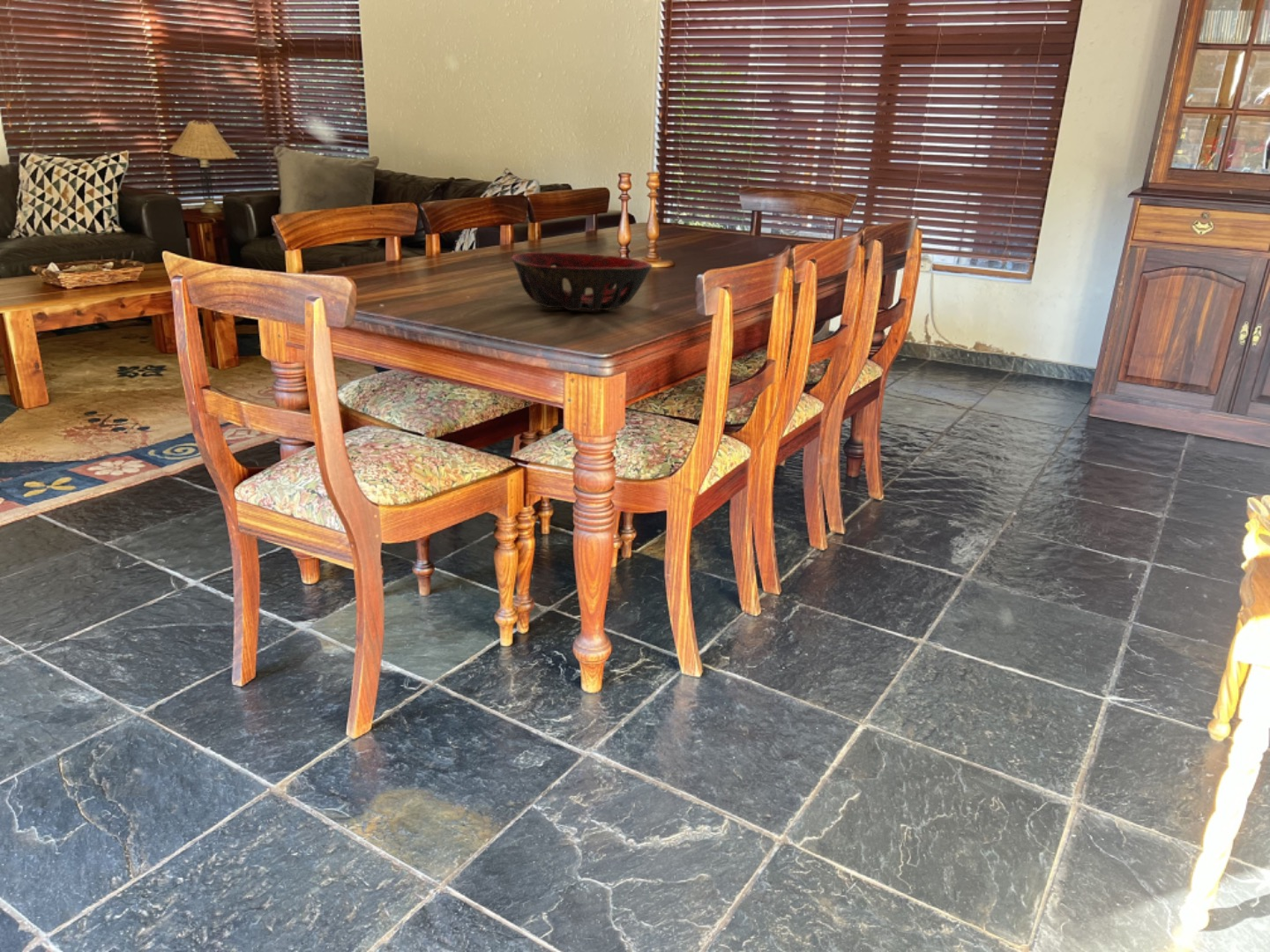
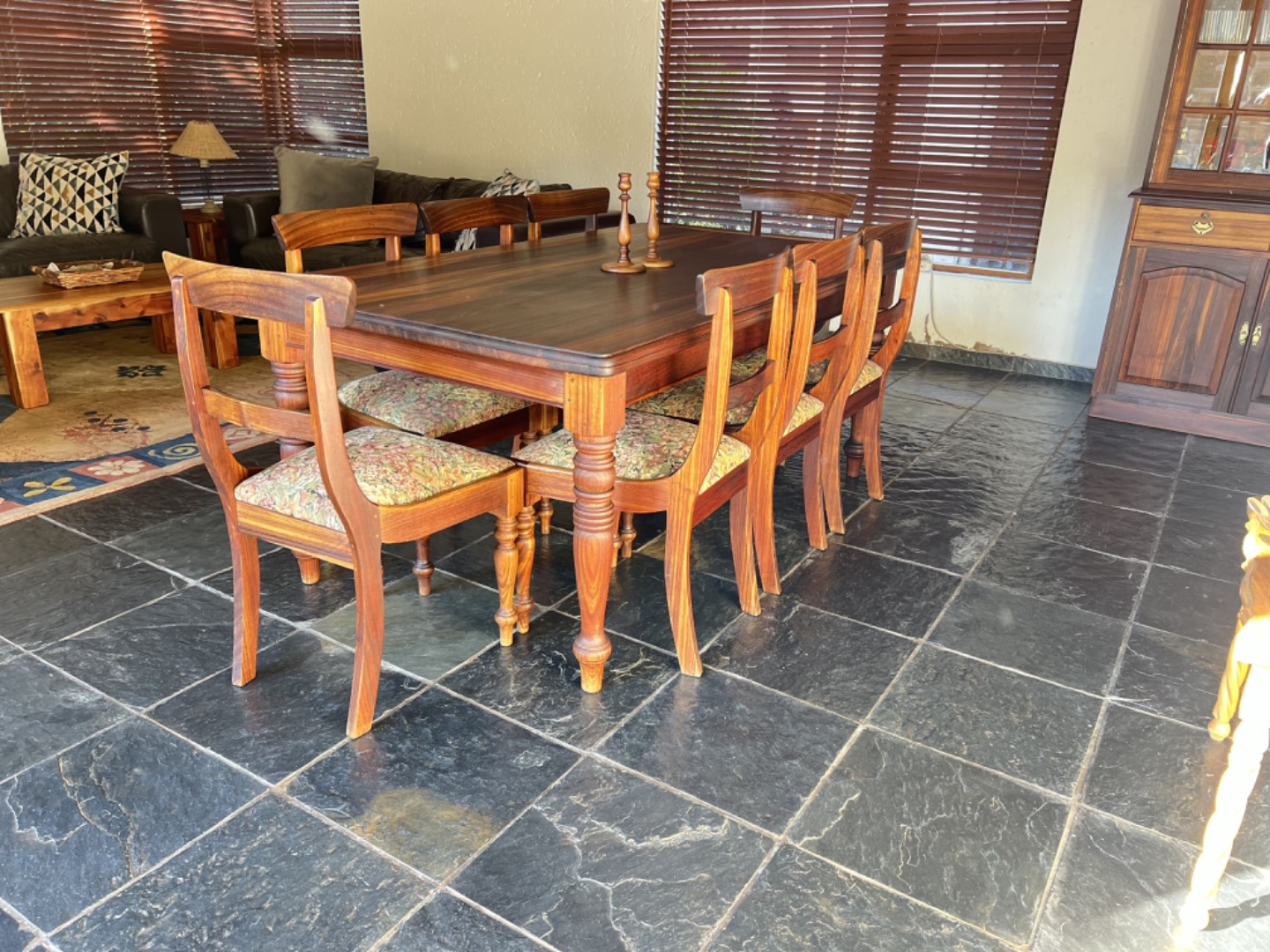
- decorative bowl (581, 282)
